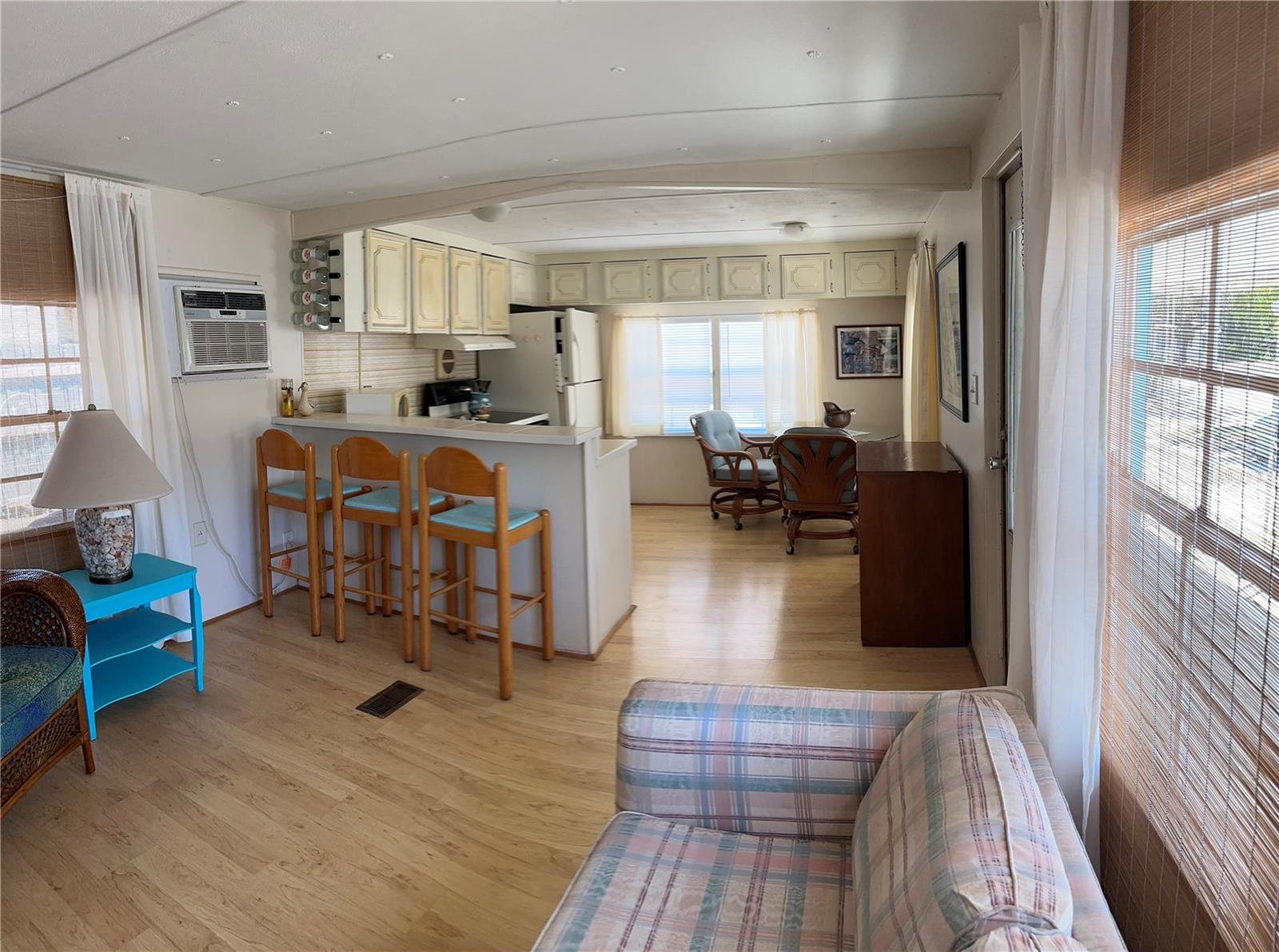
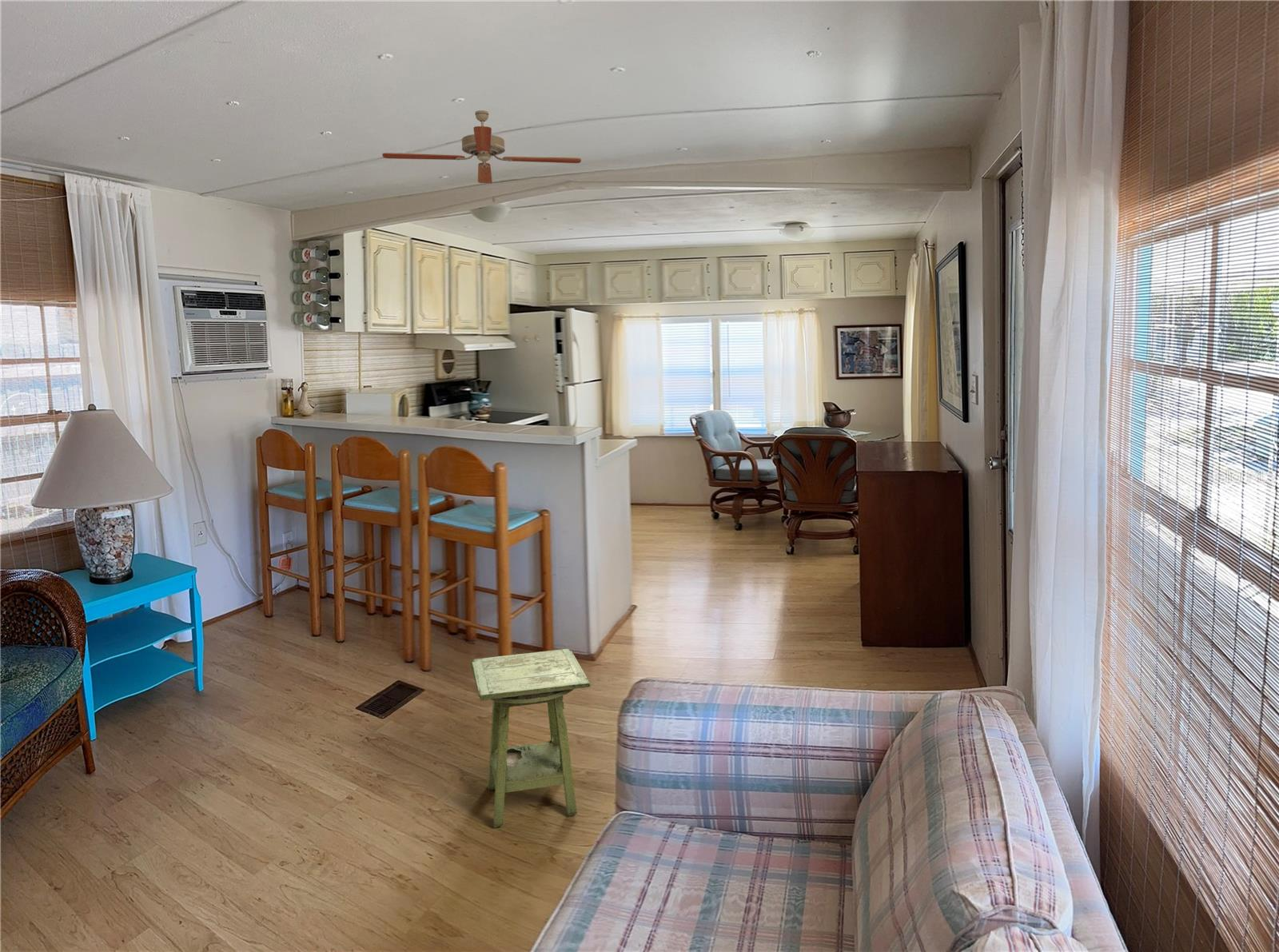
+ side table (530, 744)
+ ceiling fan (484, 157)
